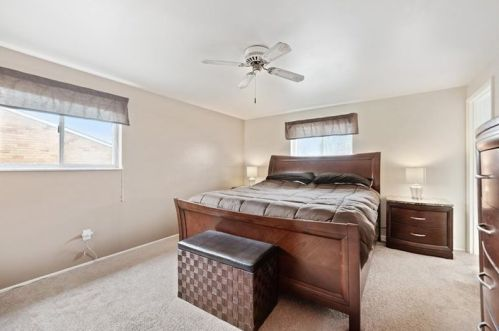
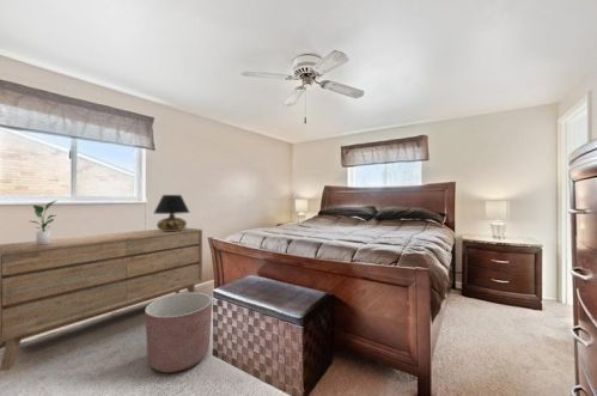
+ planter (179, 330)
+ table lamp (171, 212)
+ dresser (116, 278)
+ potted plant (42, 221)
